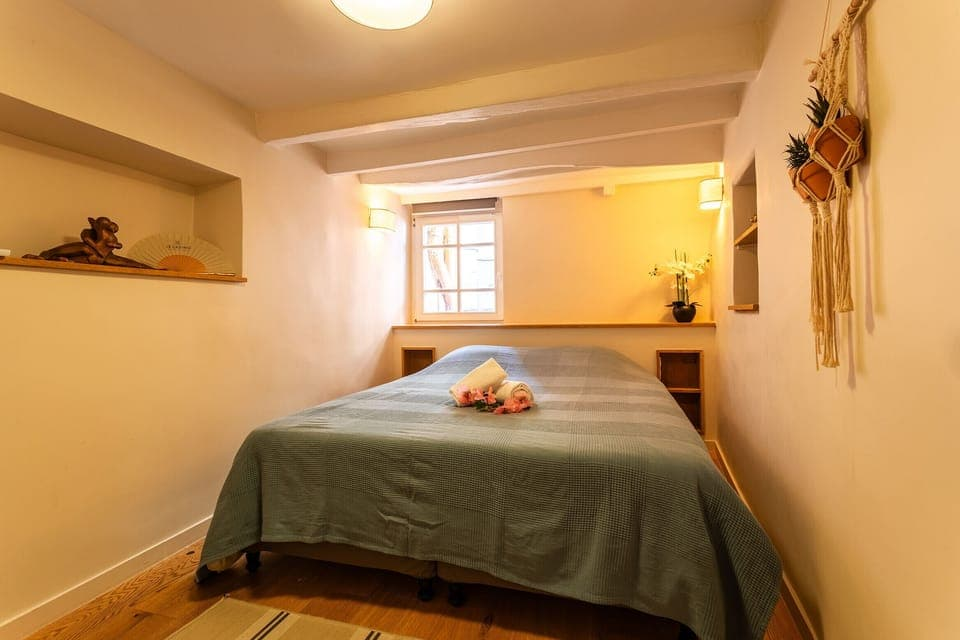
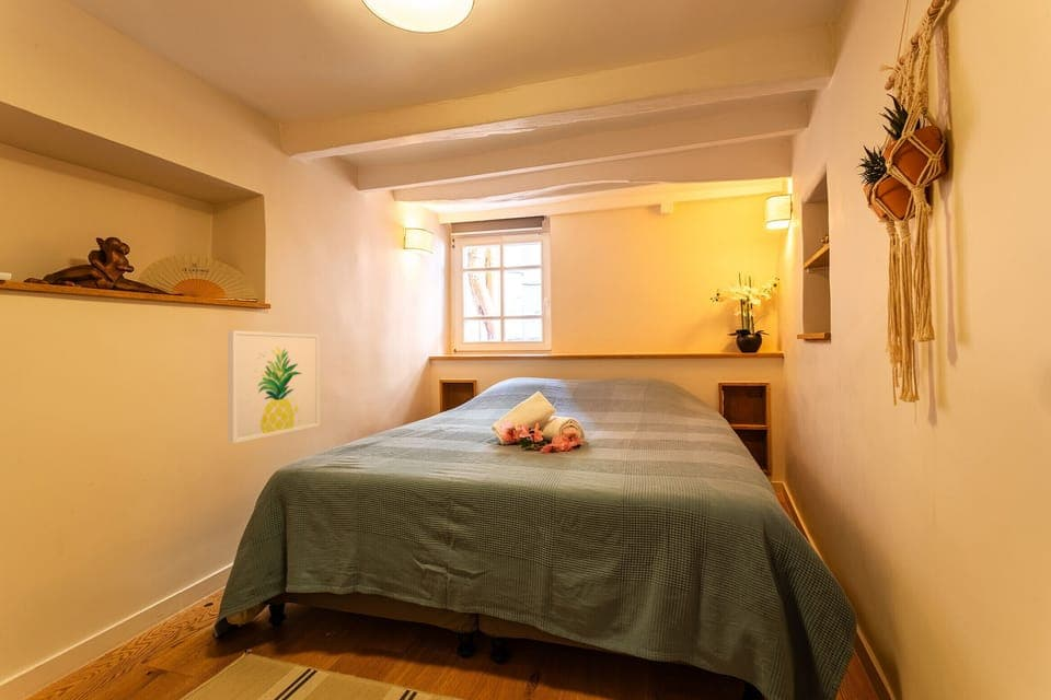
+ wall art (278, 383)
